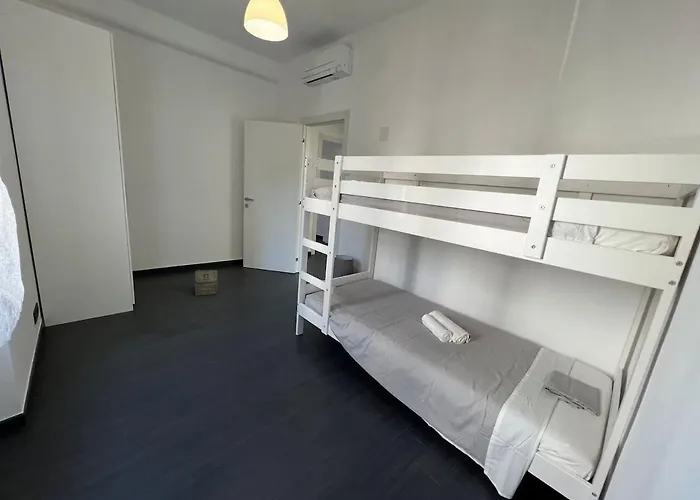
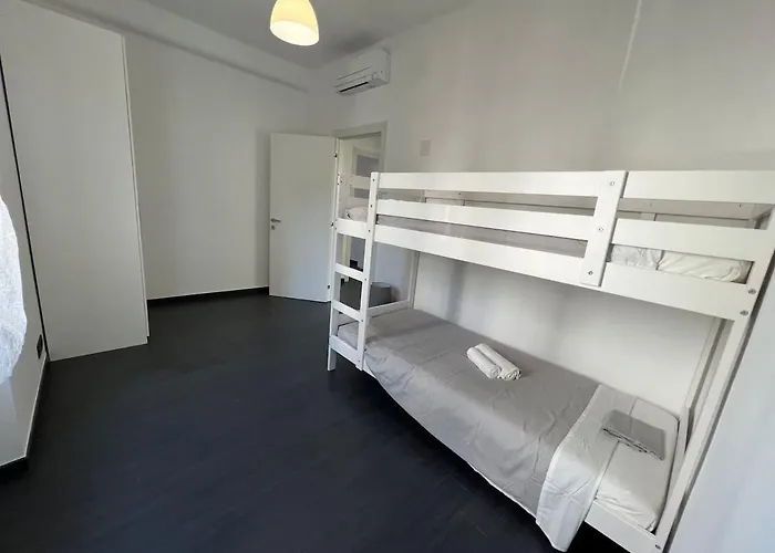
- bag (206, 281)
